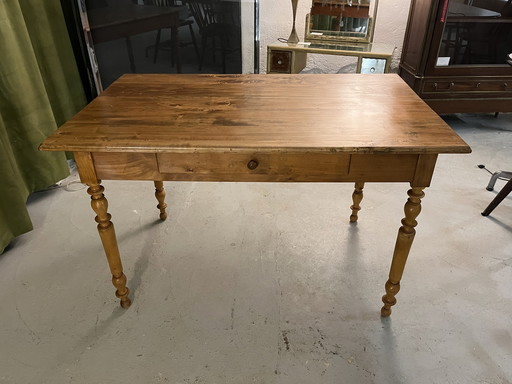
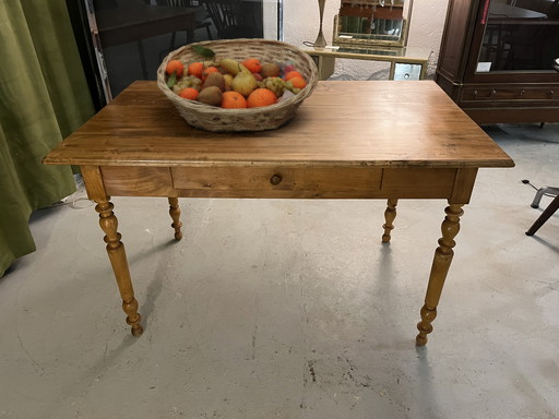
+ fruit basket (238, 83)
